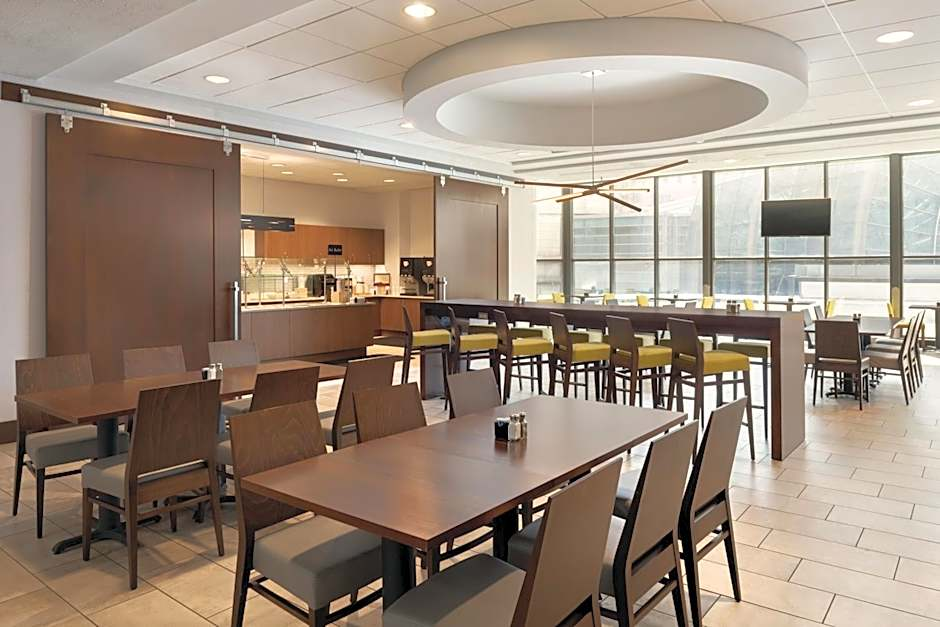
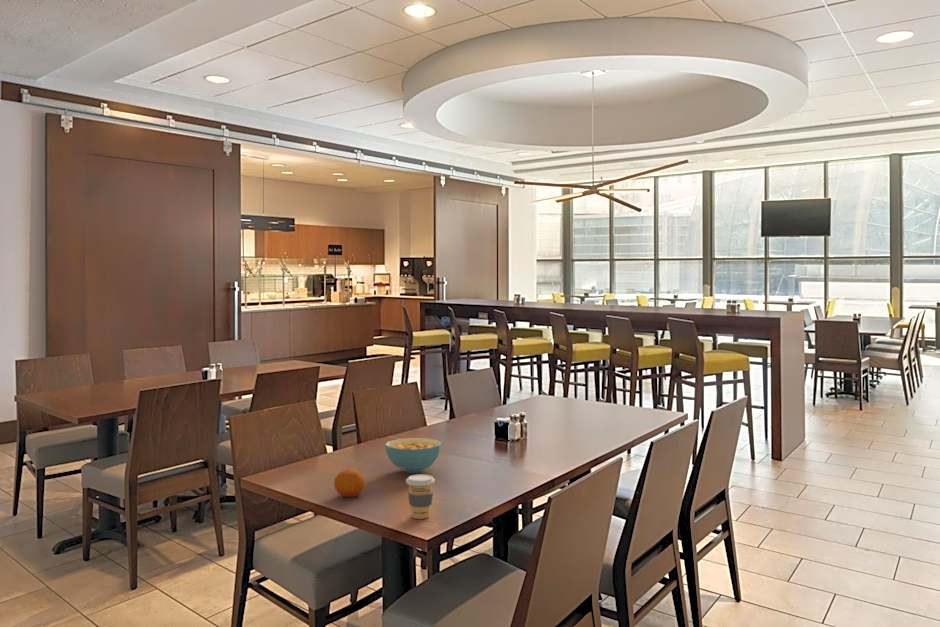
+ fruit (349, 482)
+ cereal bowl (413, 457)
+ coffee cup (420, 496)
